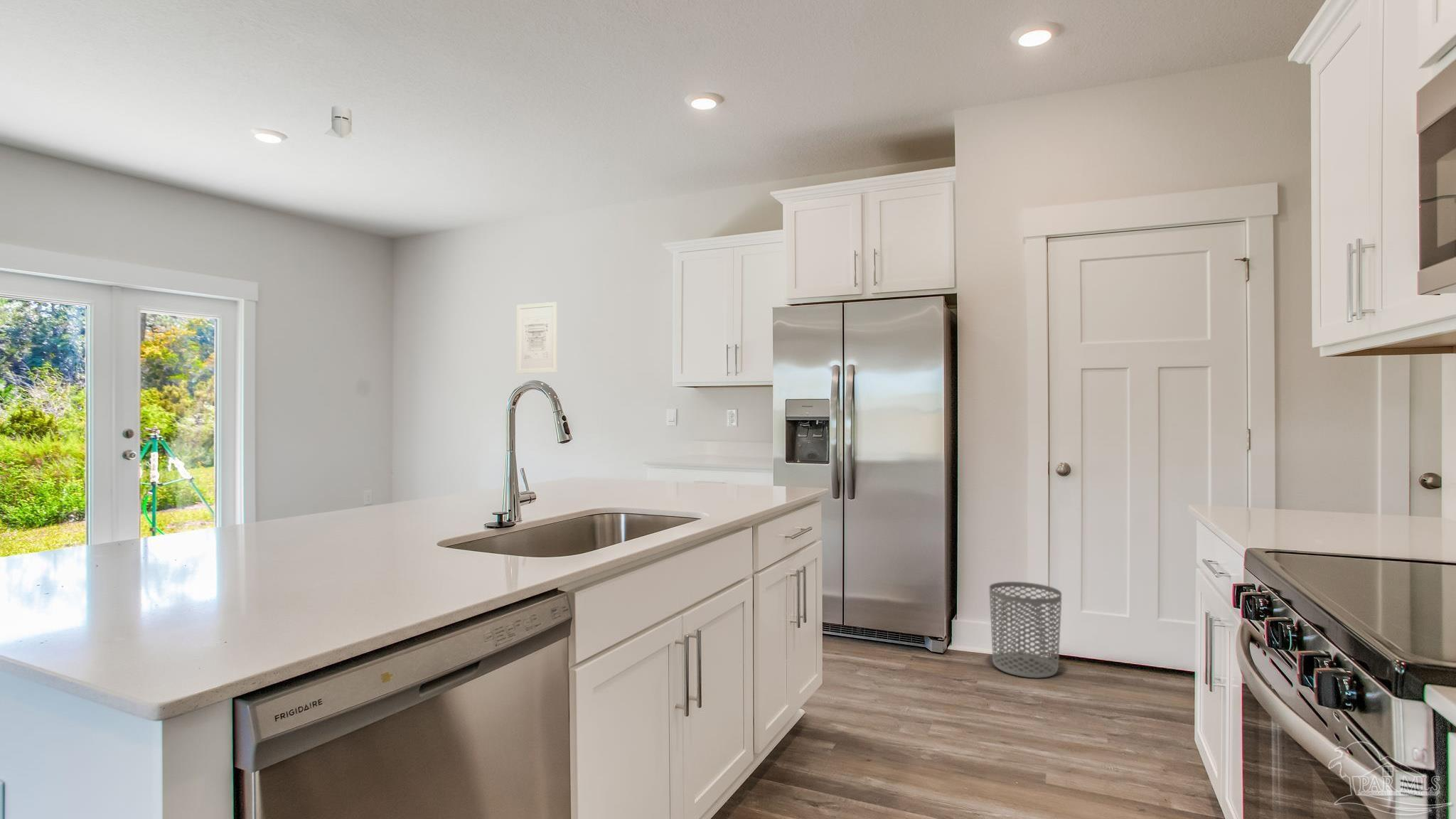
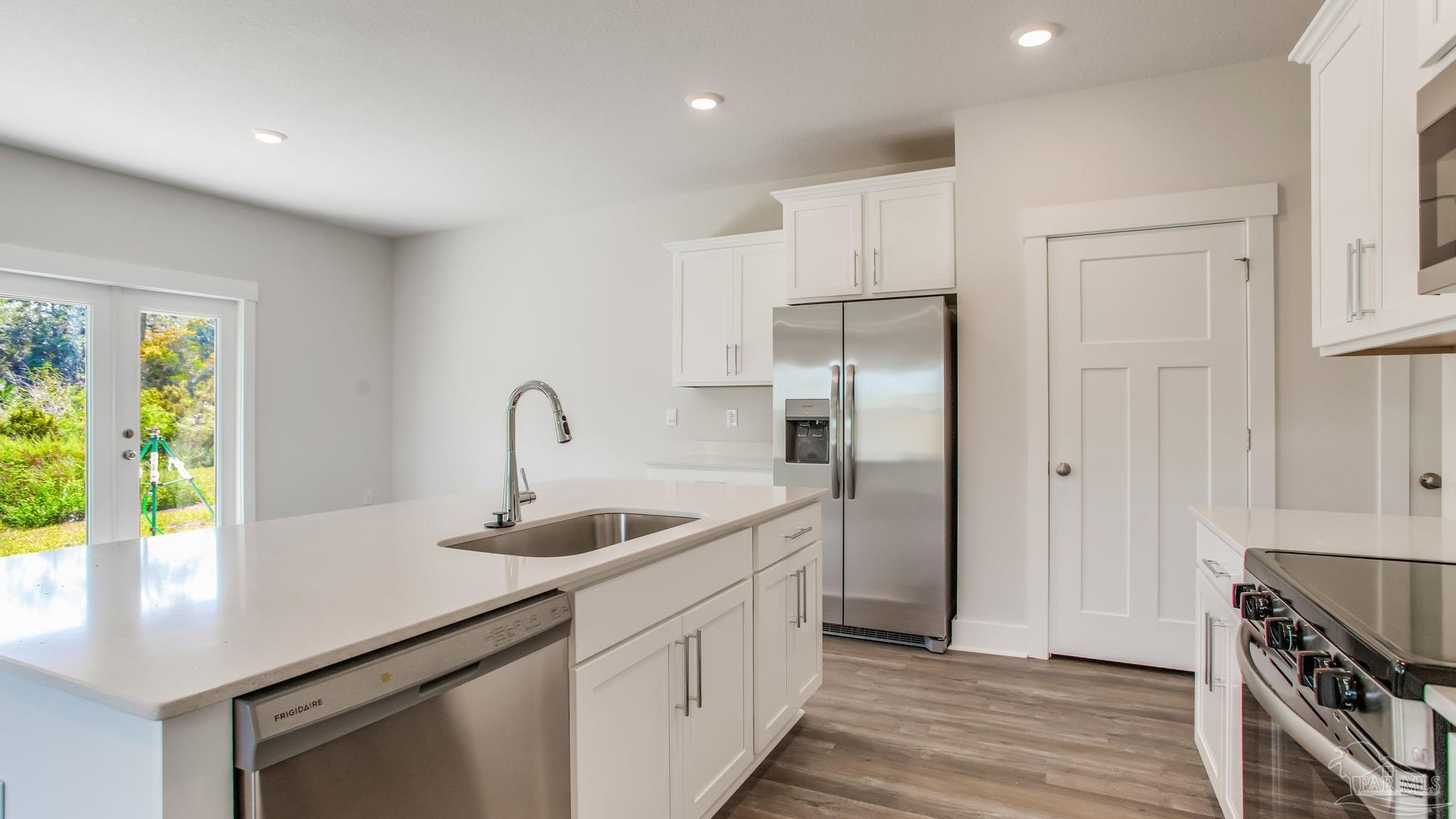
- knight helmet (341, 125)
- waste bin (1024, 628)
- wall art (536, 338)
